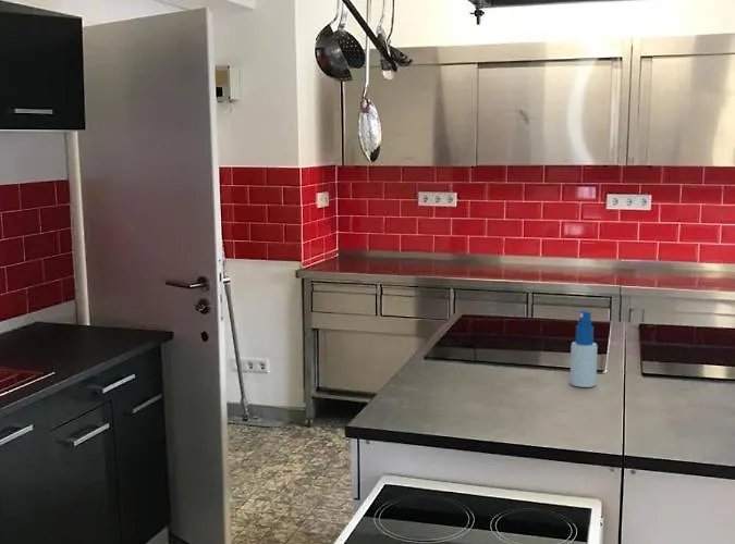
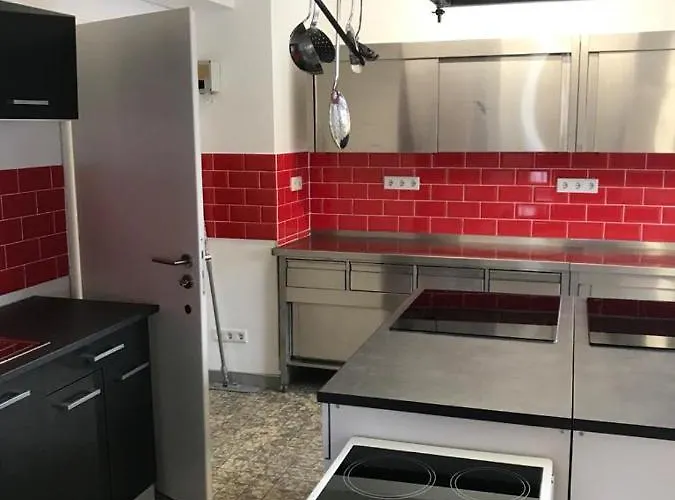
- spray bottle (584, 347)
